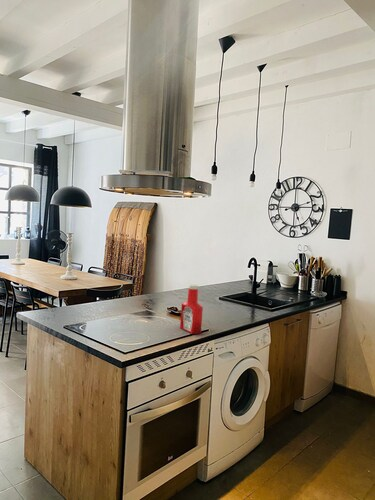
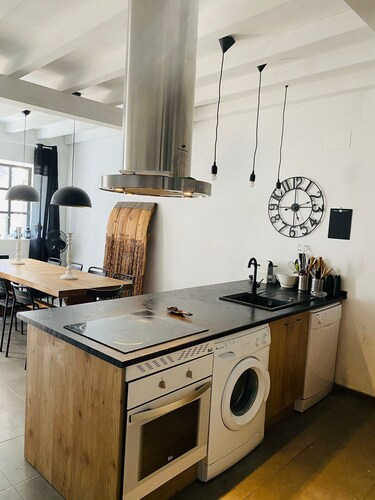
- soap bottle (191, 307)
